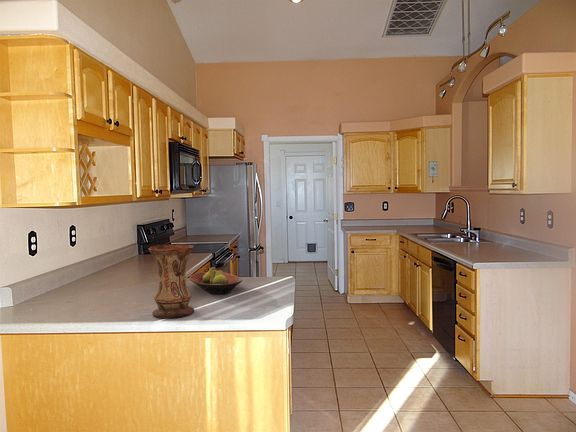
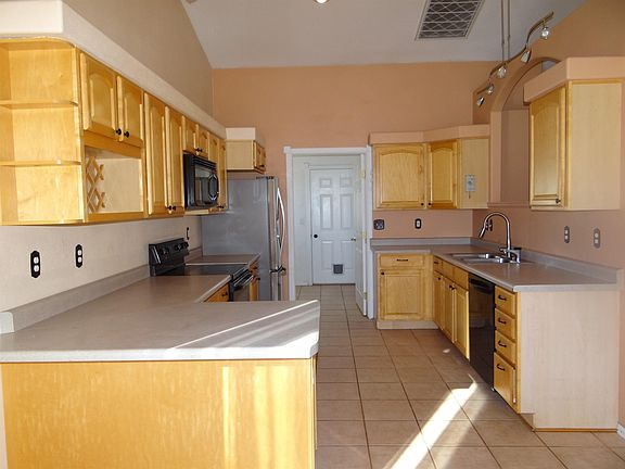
- fruit bowl (215, 279)
- vase (172, 280)
